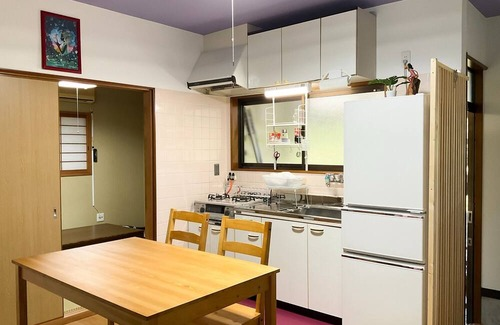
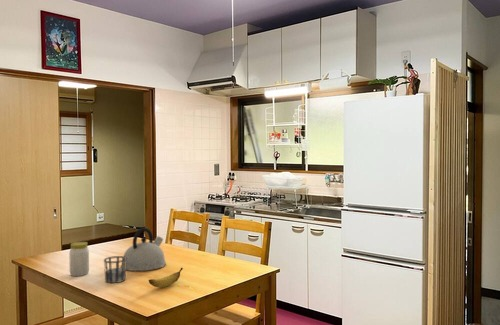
+ cup (115, 269)
+ kettle (145, 246)
+ banana (166, 278)
+ jar (79, 258)
